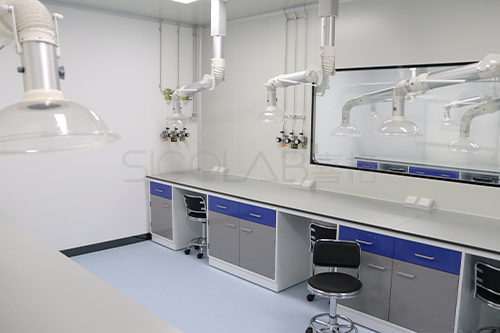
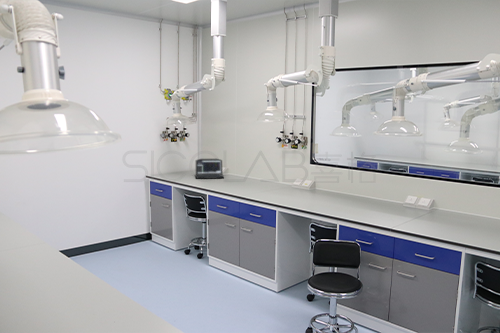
+ laptop (209, 168)
